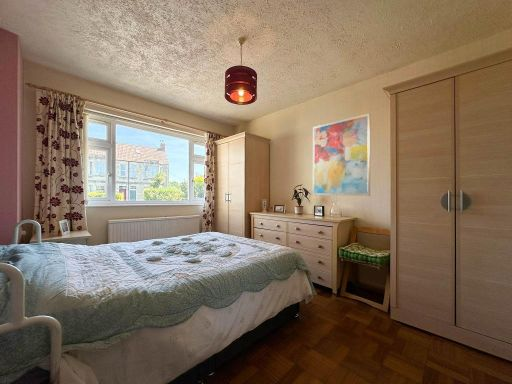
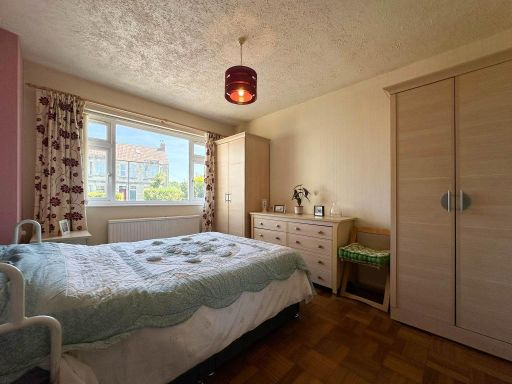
- wall art (338, 158)
